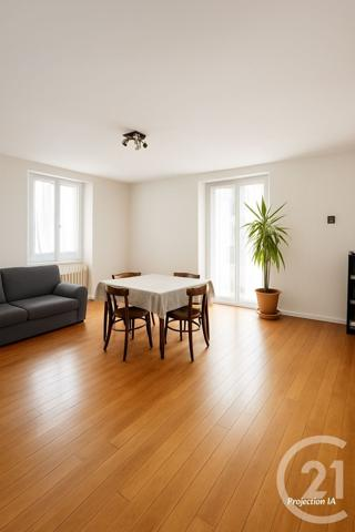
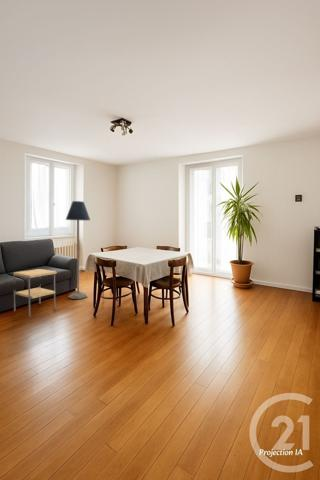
+ side table (35, 291)
+ floor lamp (78, 249)
